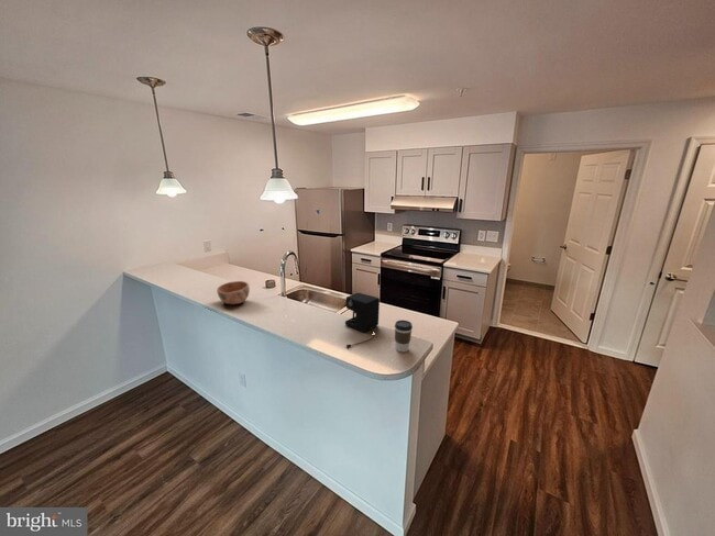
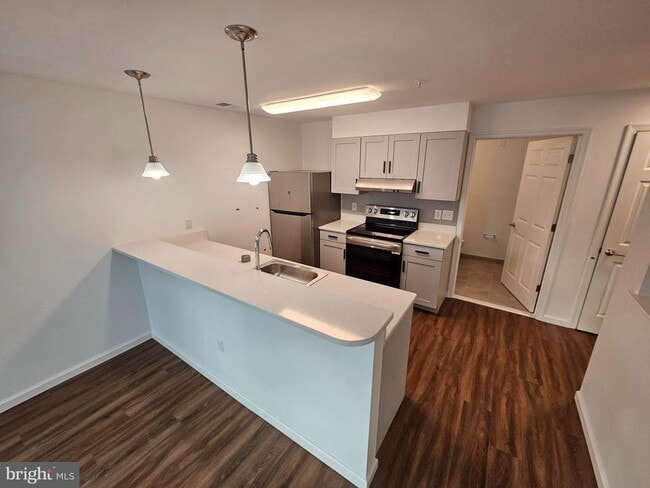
- coffee maker (353, 316)
- bowl (233, 293)
- coffee cup (403, 336)
